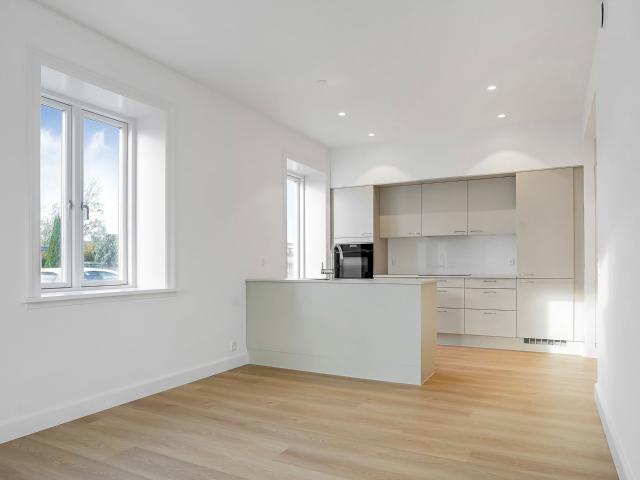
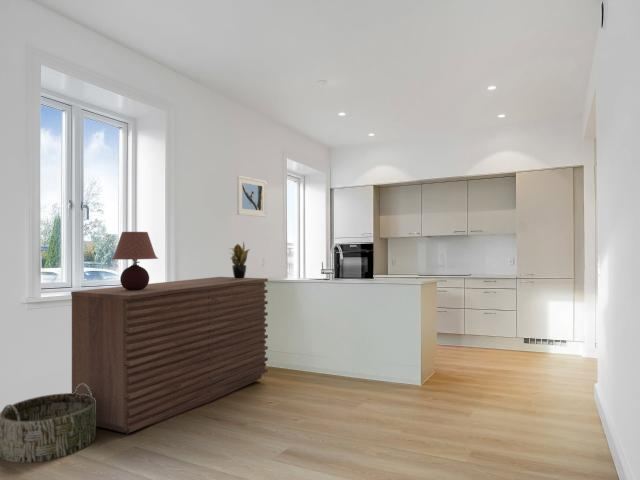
+ basket (49, 418)
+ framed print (252, 197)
+ table lamp (134, 260)
+ sideboard (184, 341)
+ potted plant (238, 259)
